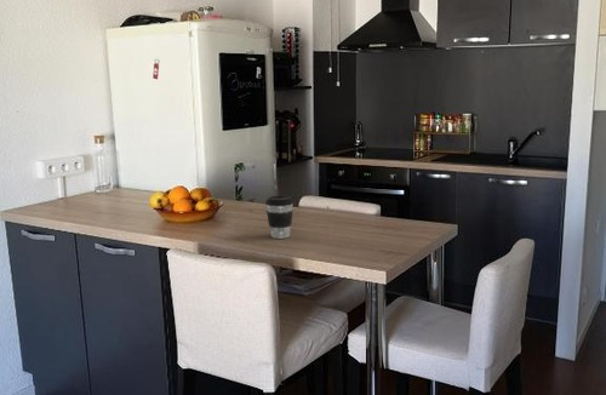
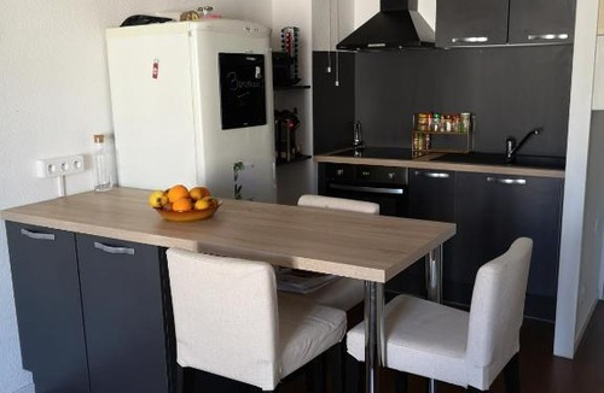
- coffee cup (280, 217)
